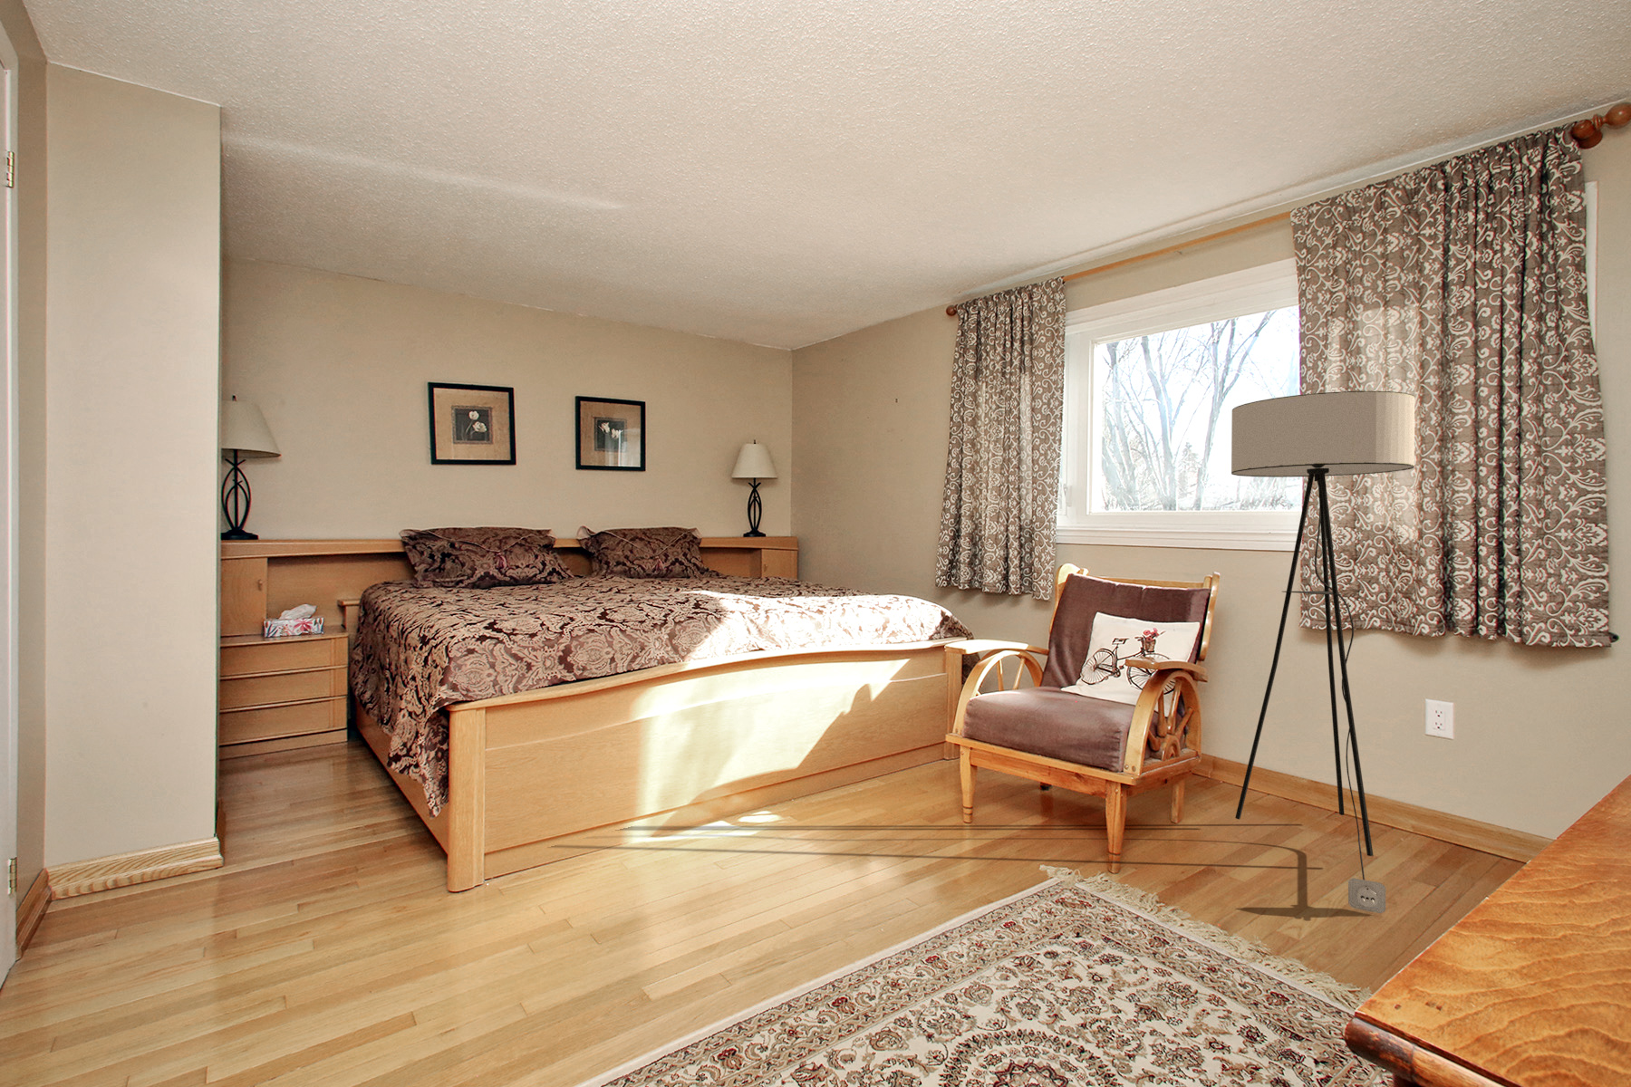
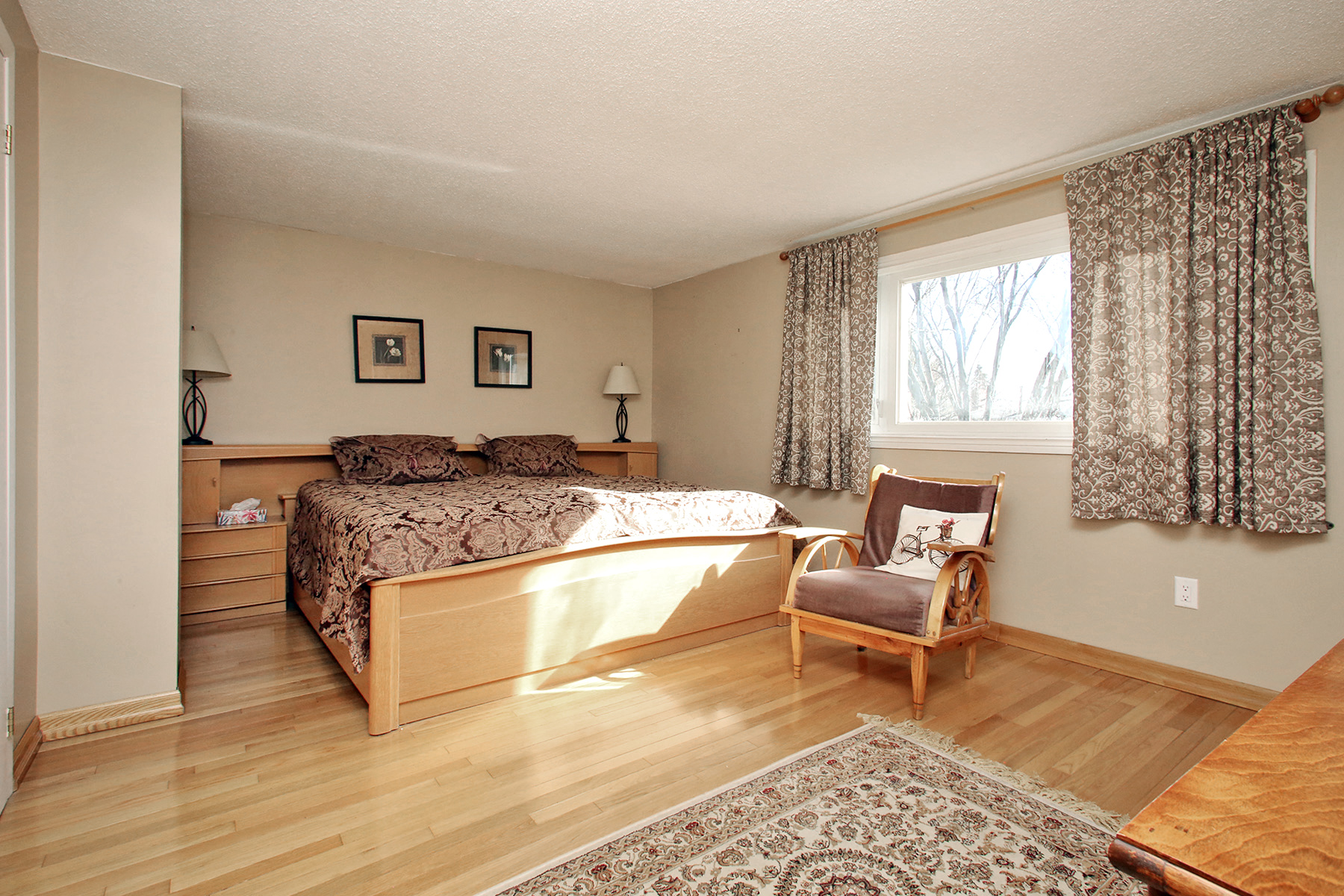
- floor lamp (1325, 621)
